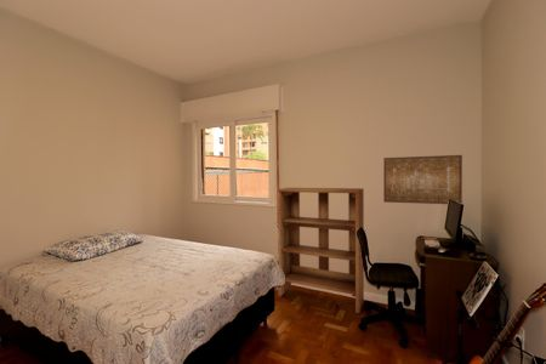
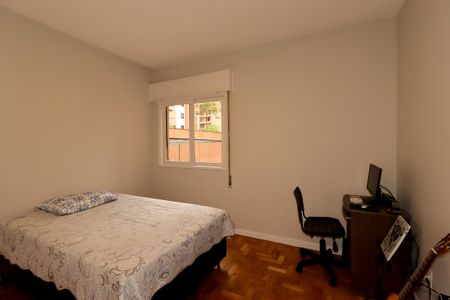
- wall art (420, 180)
- bookshelf (319, 243)
